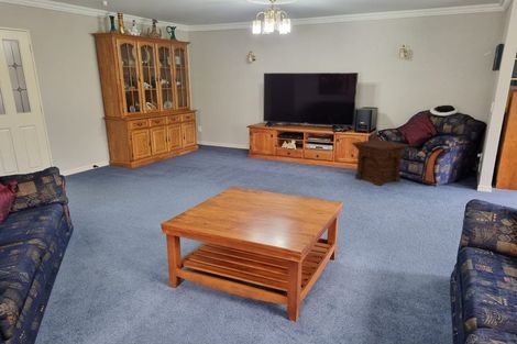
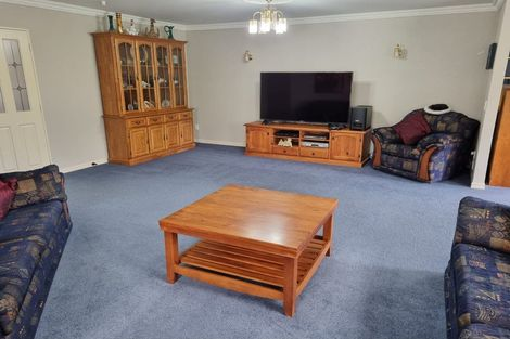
- side table (378, 162)
